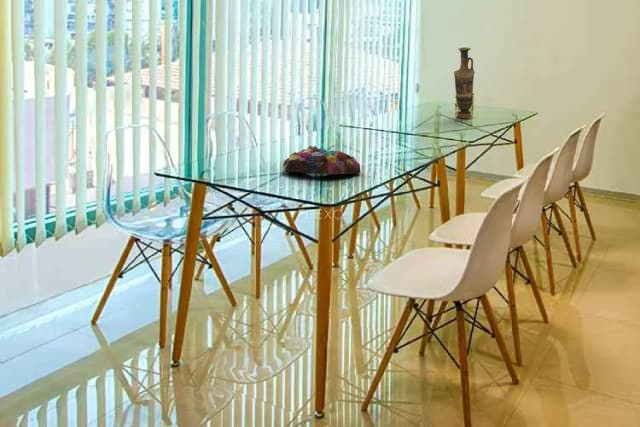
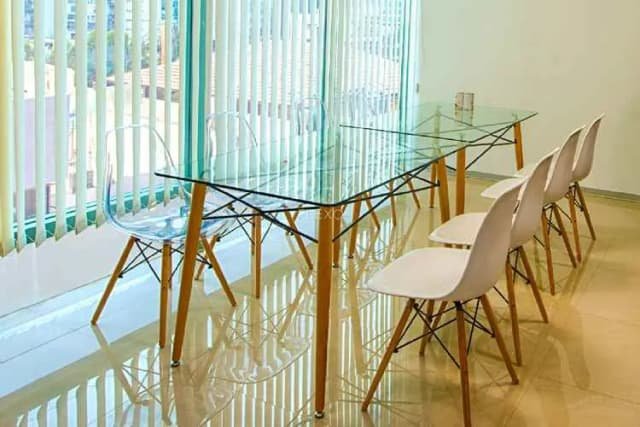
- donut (320, 159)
- vase (464, 83)
